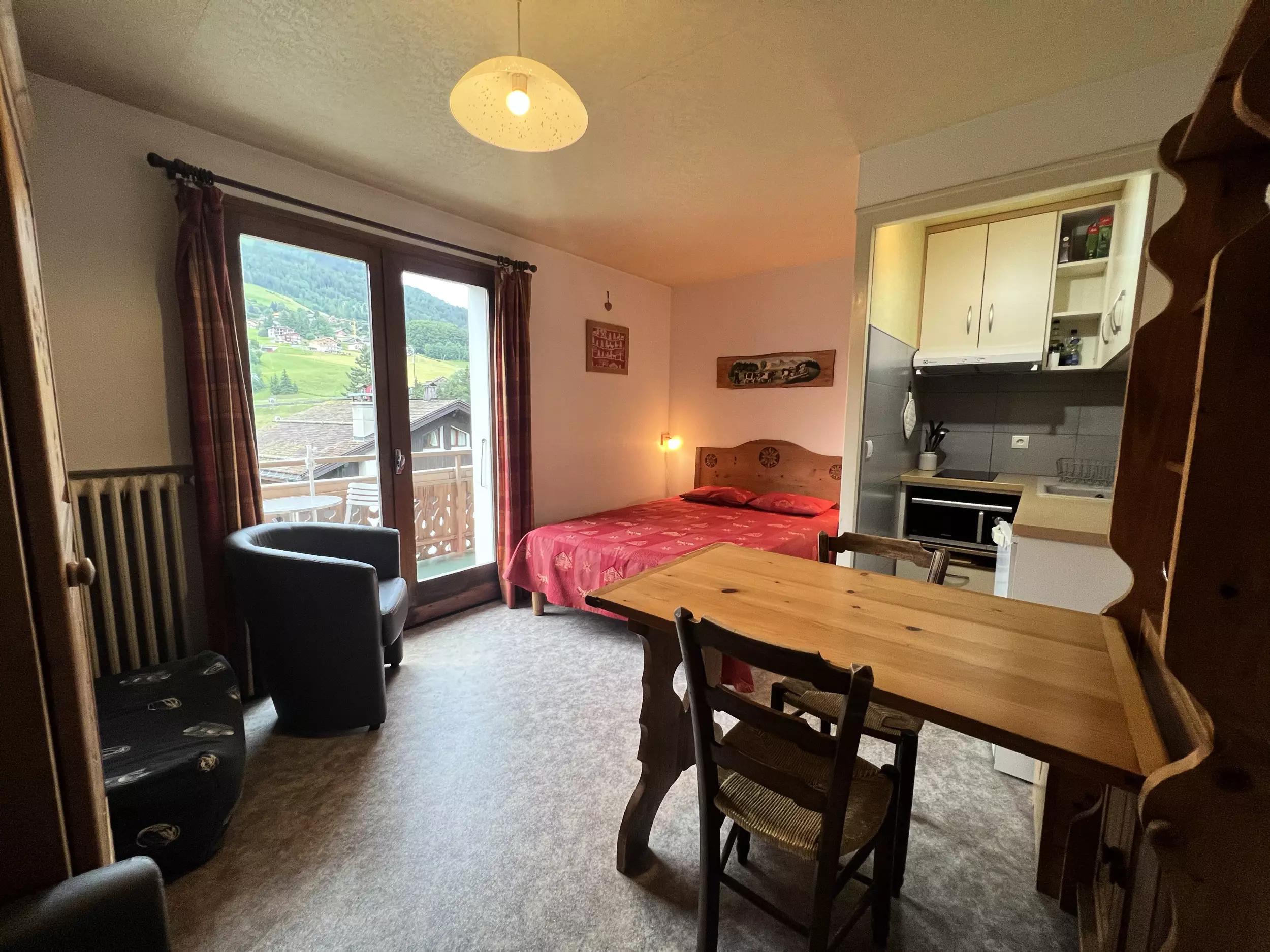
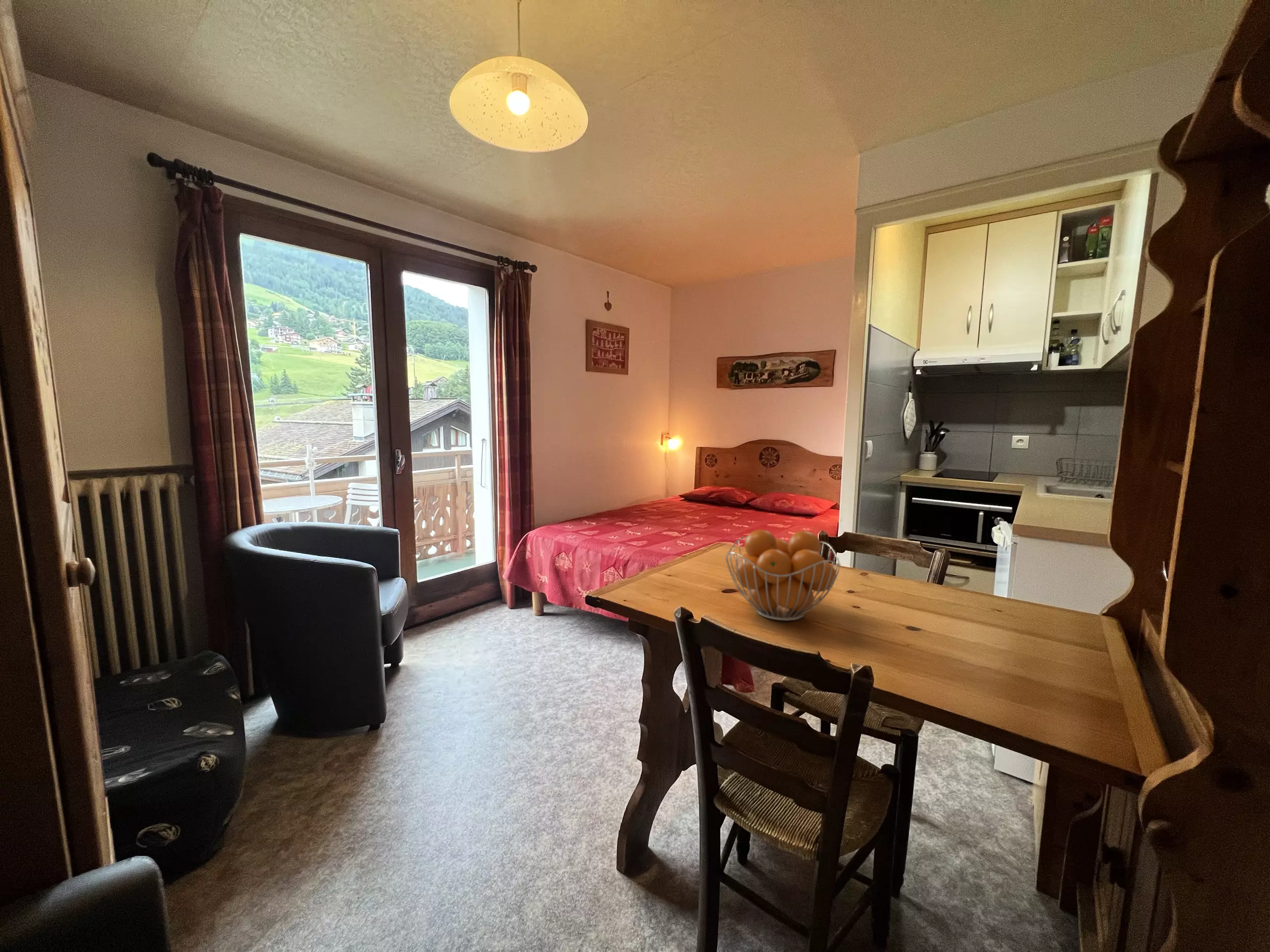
+ fruit basket (781, 572)
